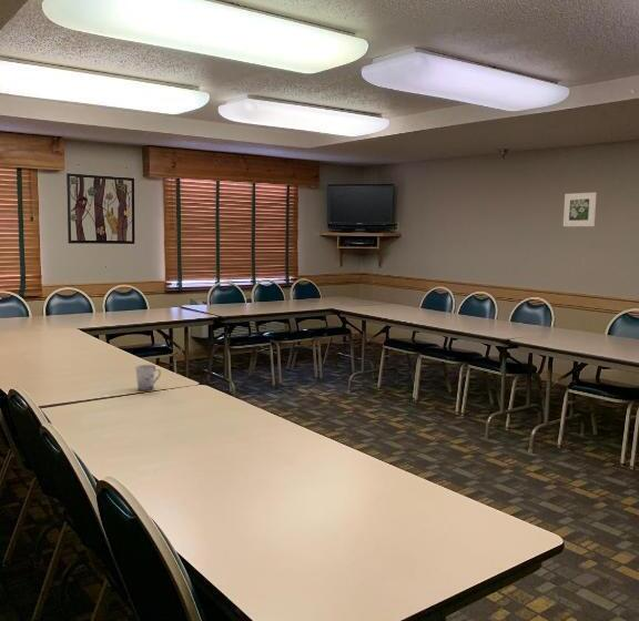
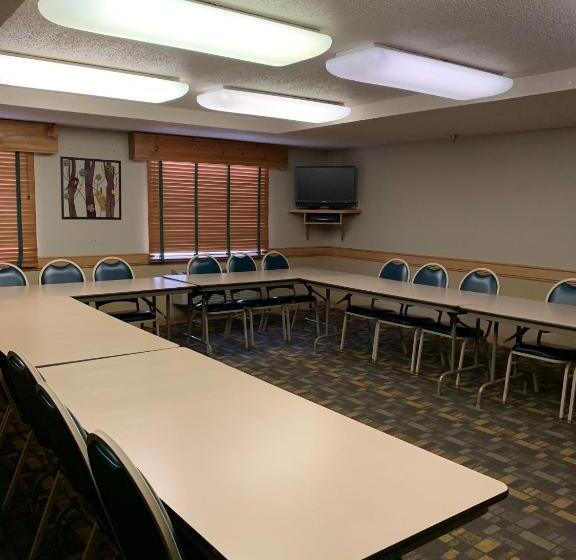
- cup (149, 377)
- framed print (579, 210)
